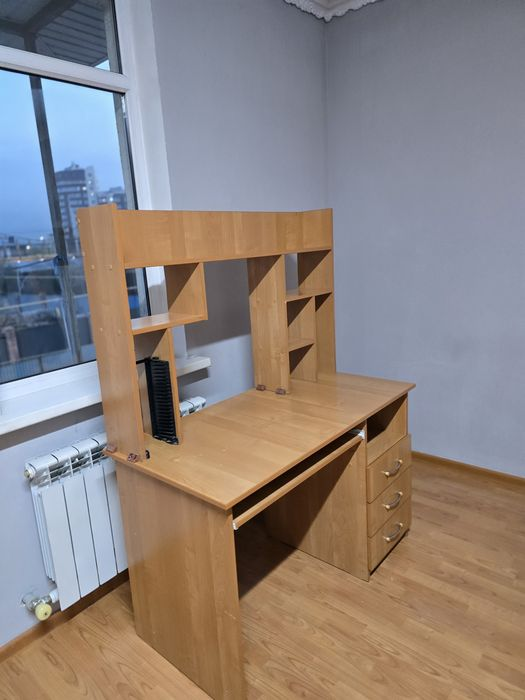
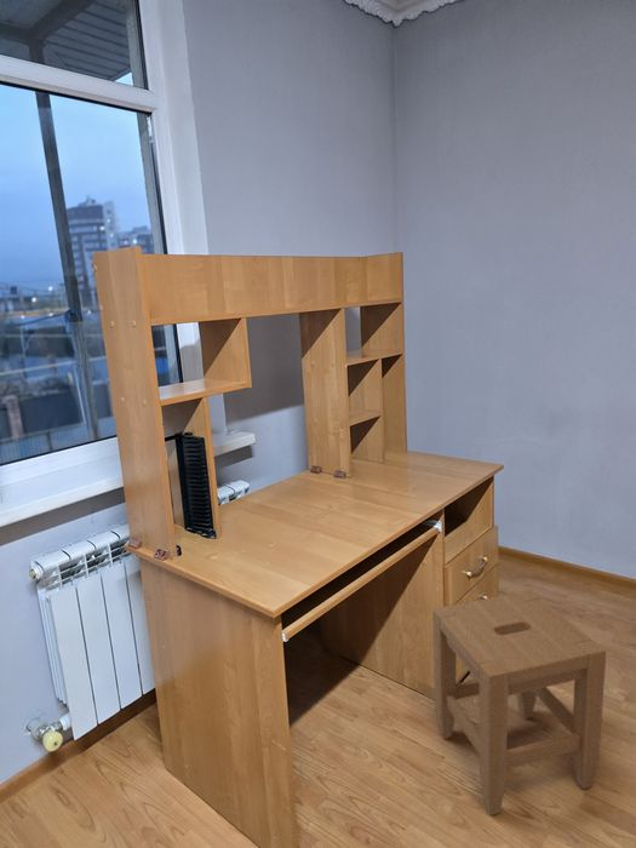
+ stool (511, 694)
